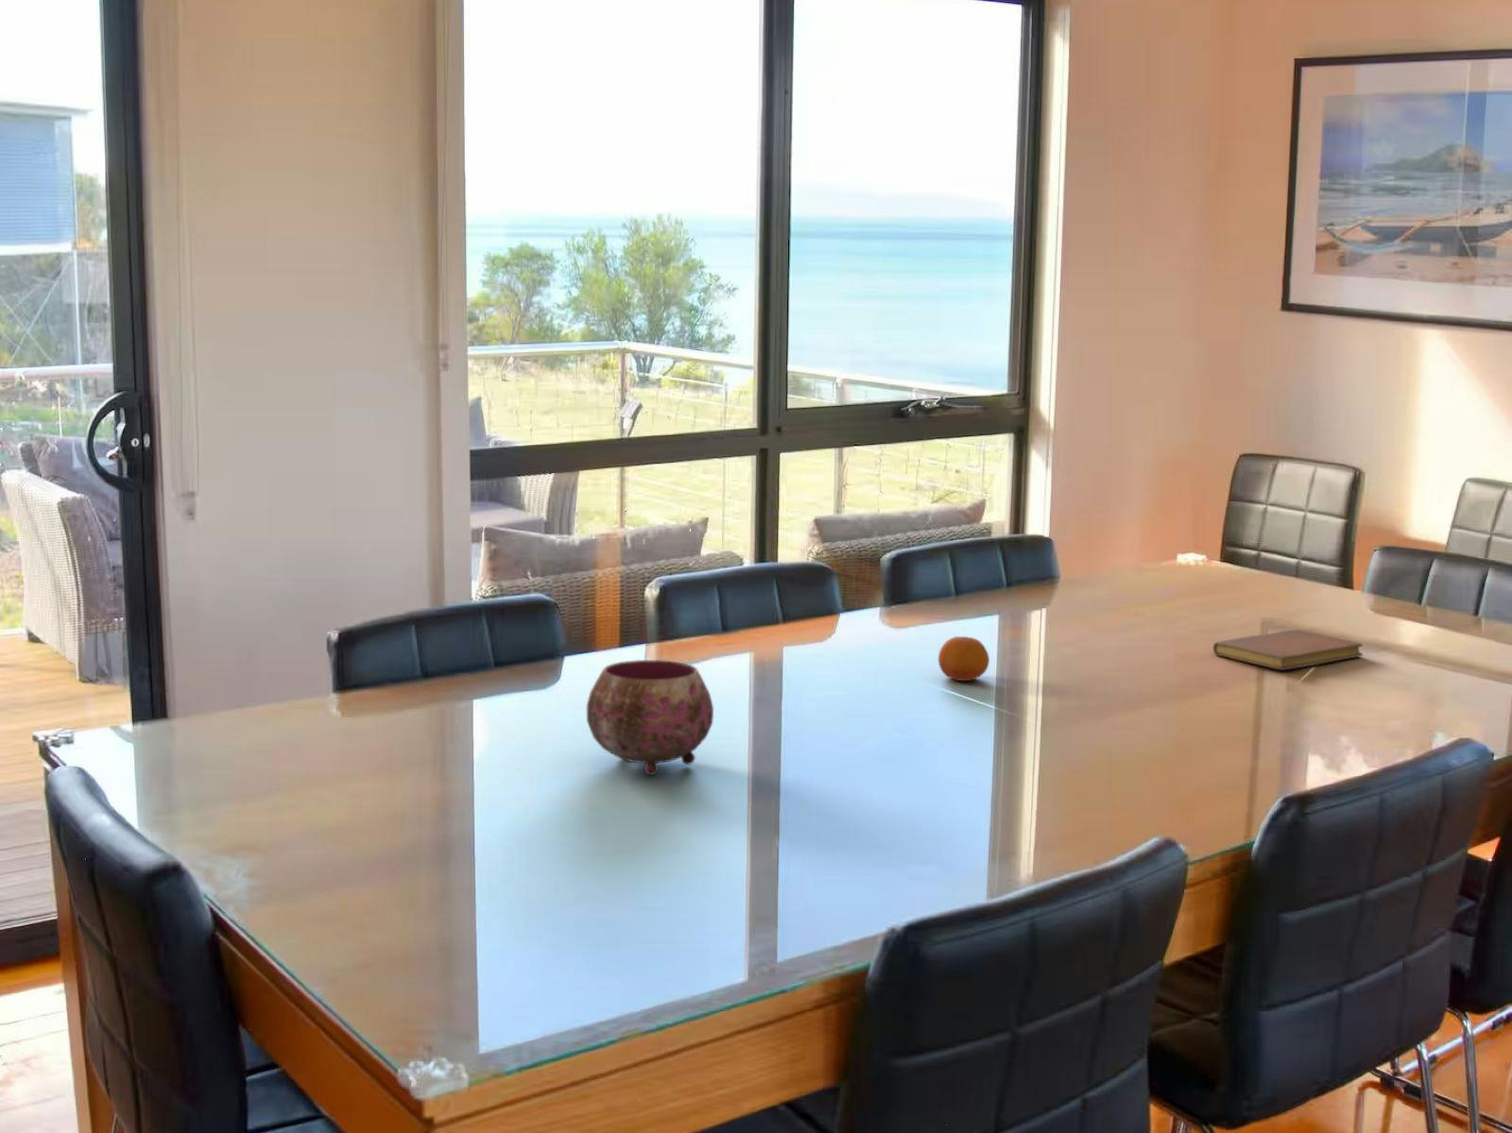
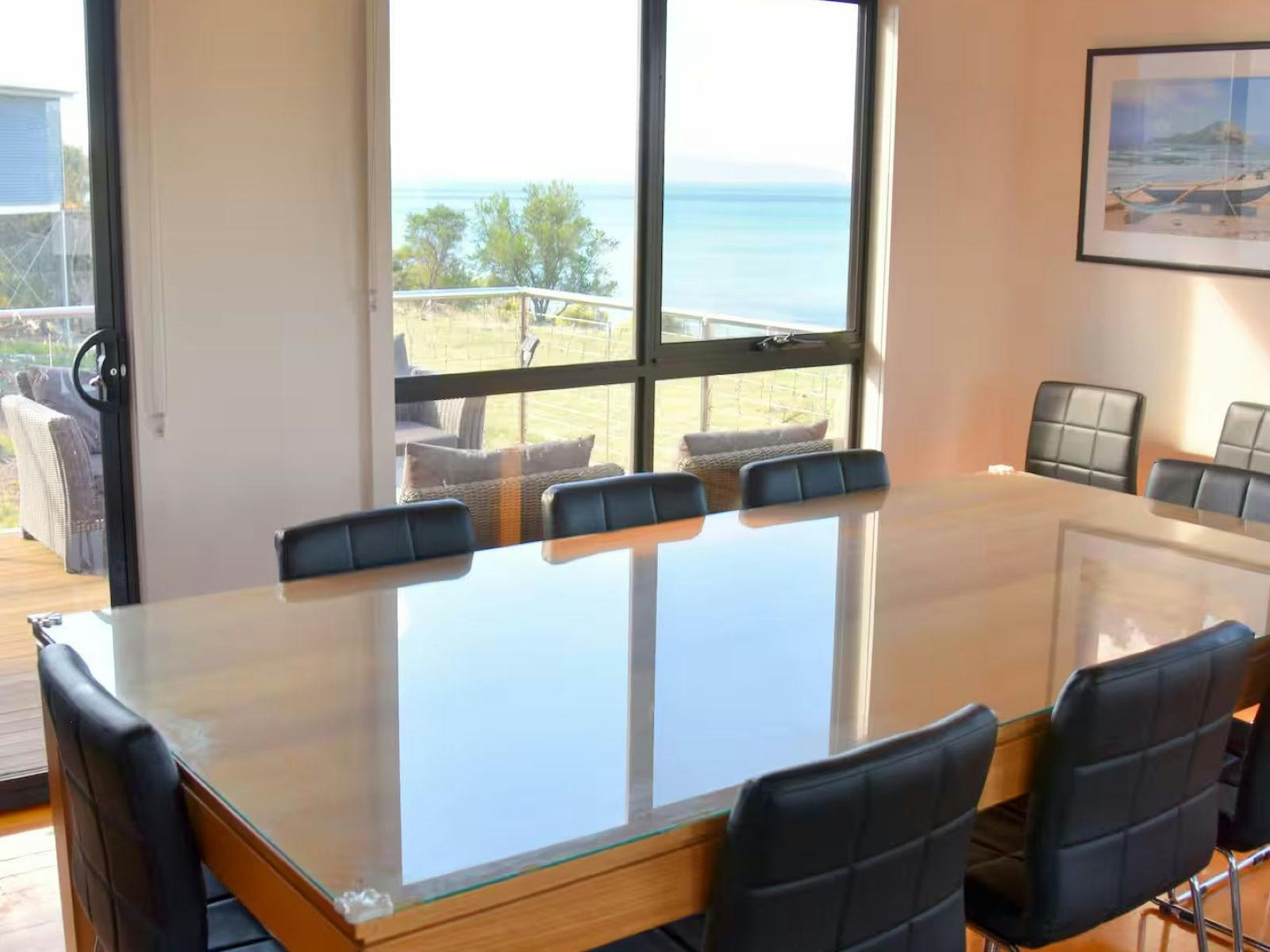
- notebook (1288, 647)
- bowl (649, 716)
- fruit (963, 658)
